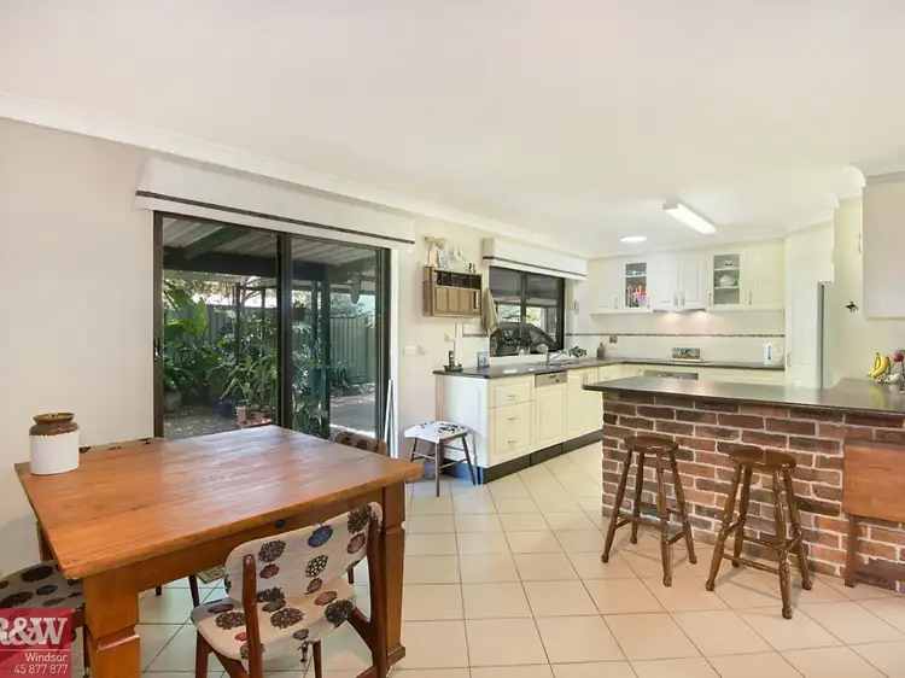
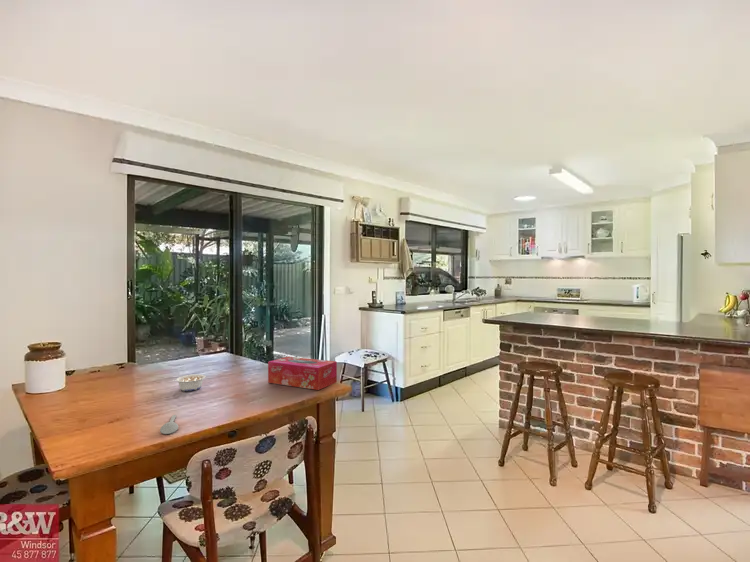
+ spoon (171, 420)
+ legume (190, 382)
+ tissue box (302, 372)
